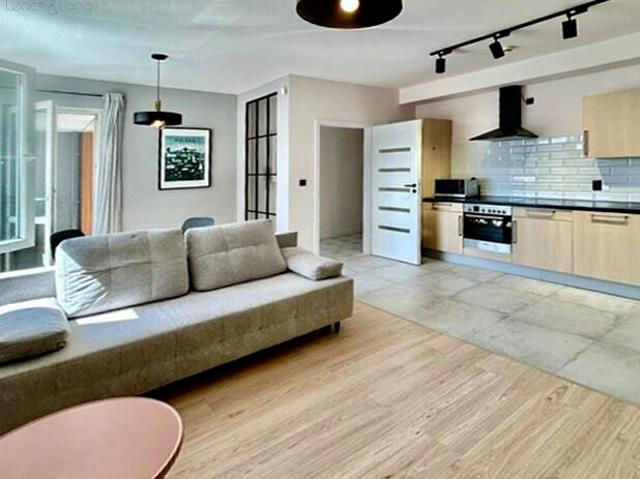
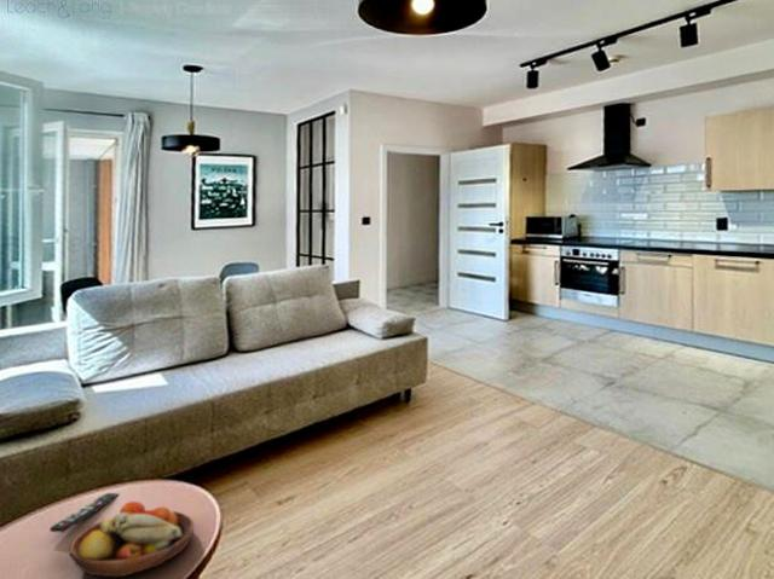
+ fruit bowl (135, 528)
+ remote control (87, 510)
